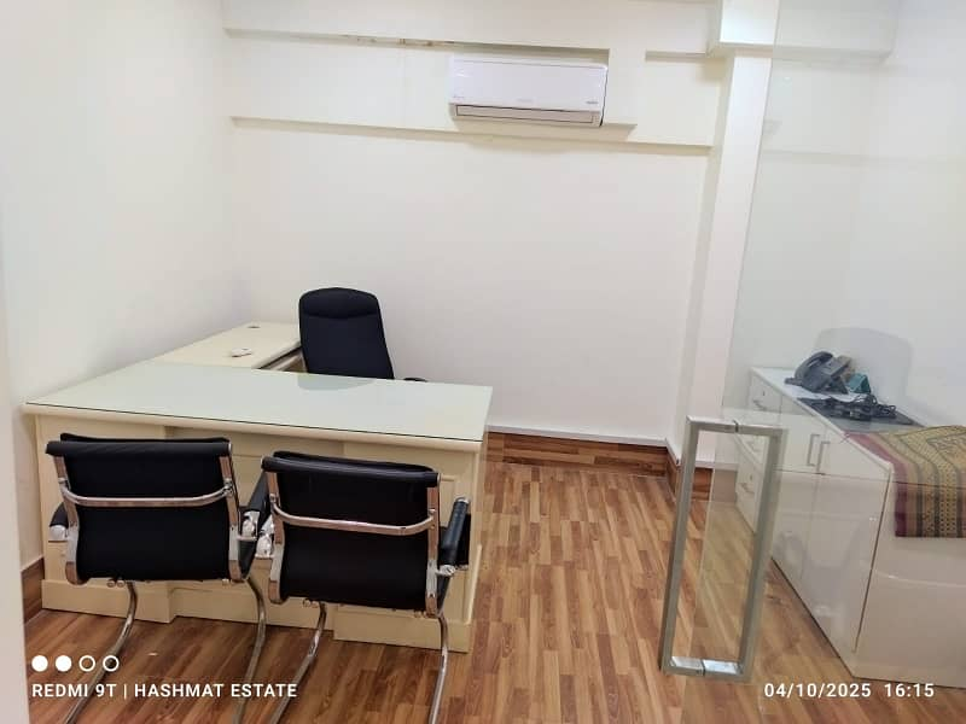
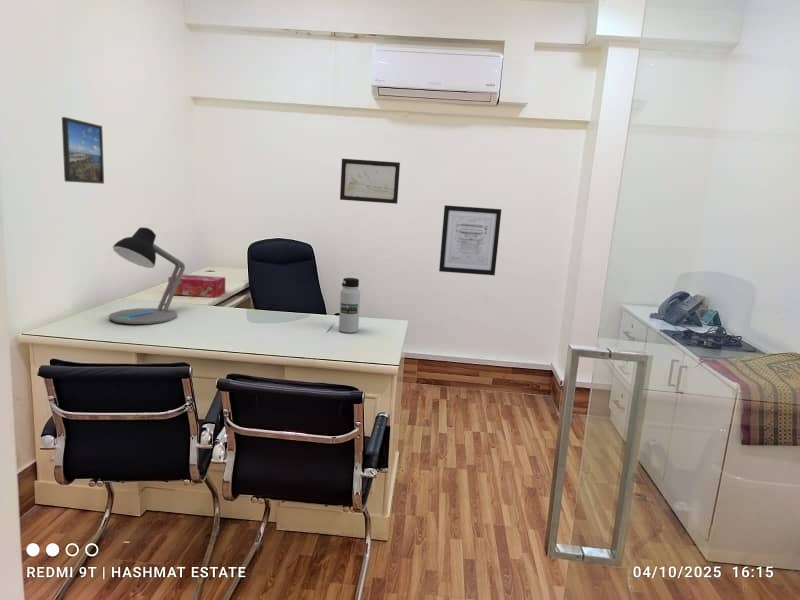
+ wall art (369, 181)
+ wall art (469, 240)
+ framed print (84, 152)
+ desk lamp (150, 267)
+ tissue box (197, 285)
+ water bottle (349, 304)
